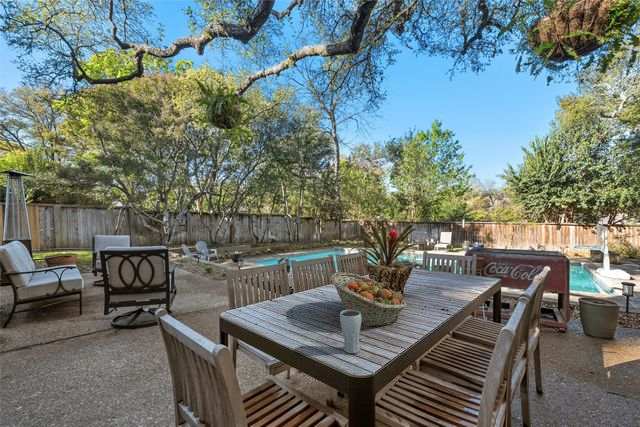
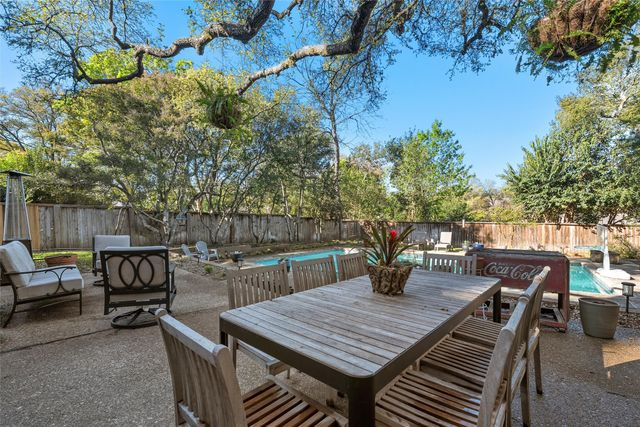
- drinking glass (350, 331)
- fruit basket (366, 295)
